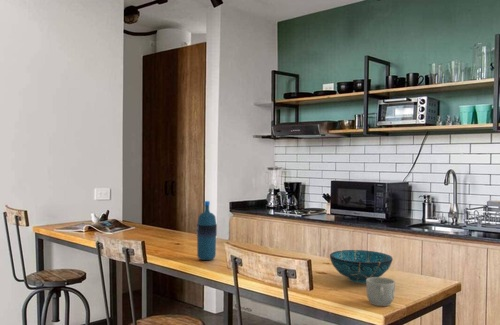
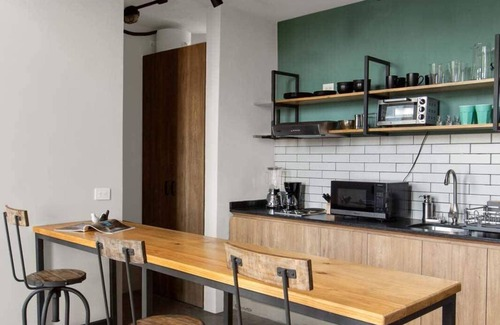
- decorative bowl (360, 268)
- water bottle (206, 230)
- mug (380, 292)
